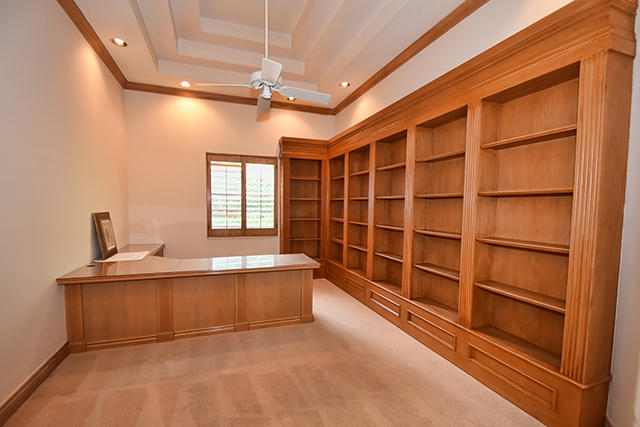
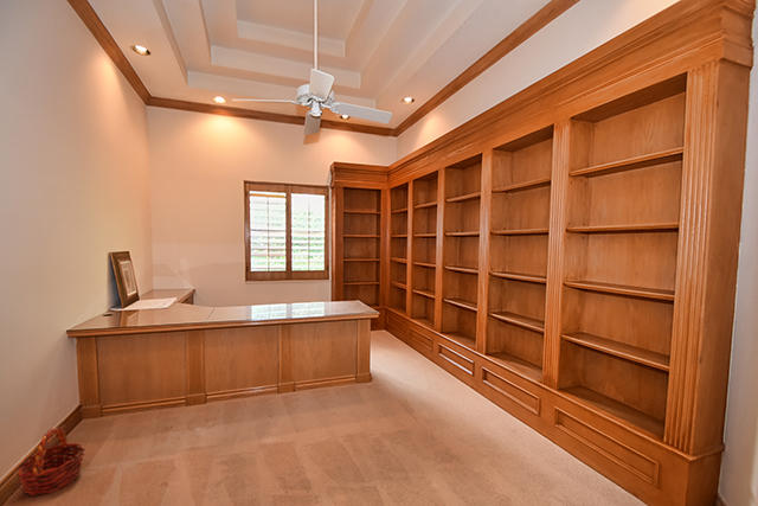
+ basket (51, 455)
